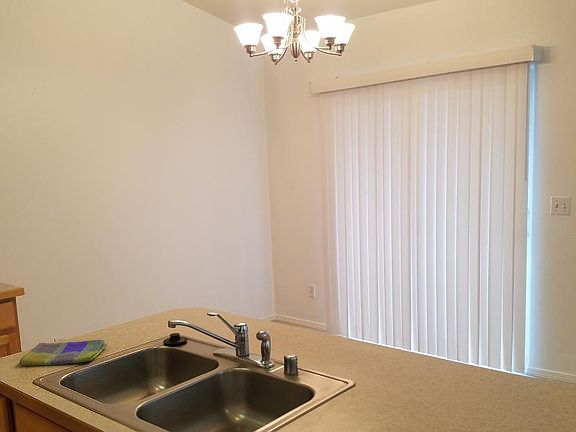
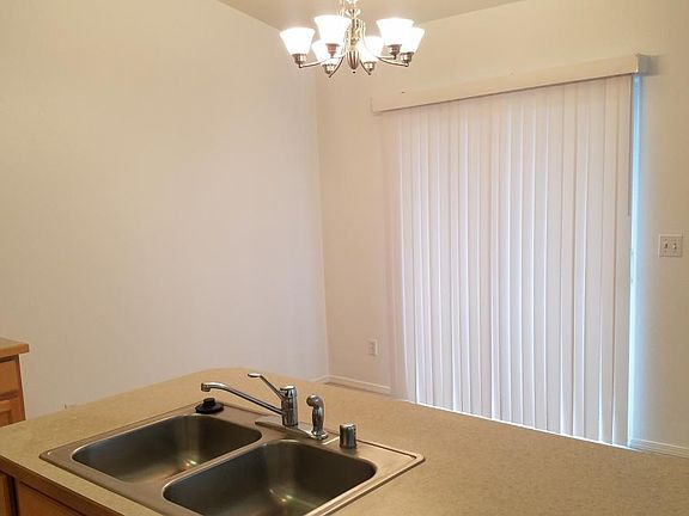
- dish towel (64, 352)
